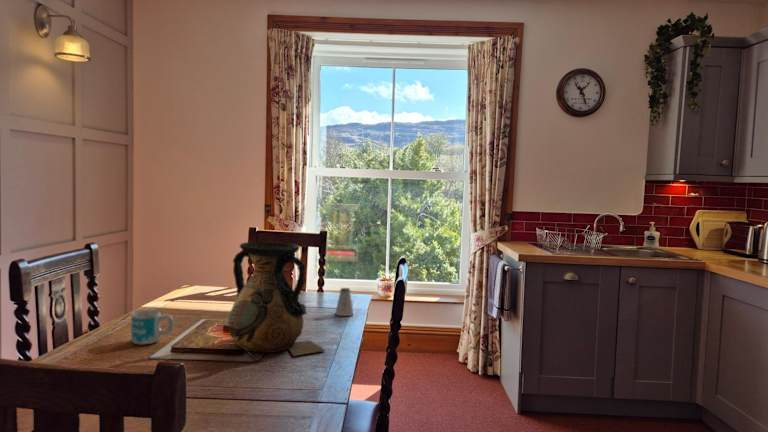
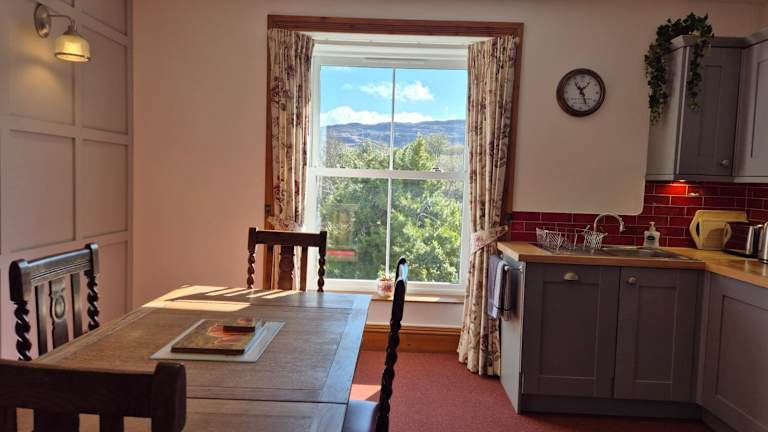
- vase (272, 295)
- mug (152, 326)
- saltshaker (344, 301)
